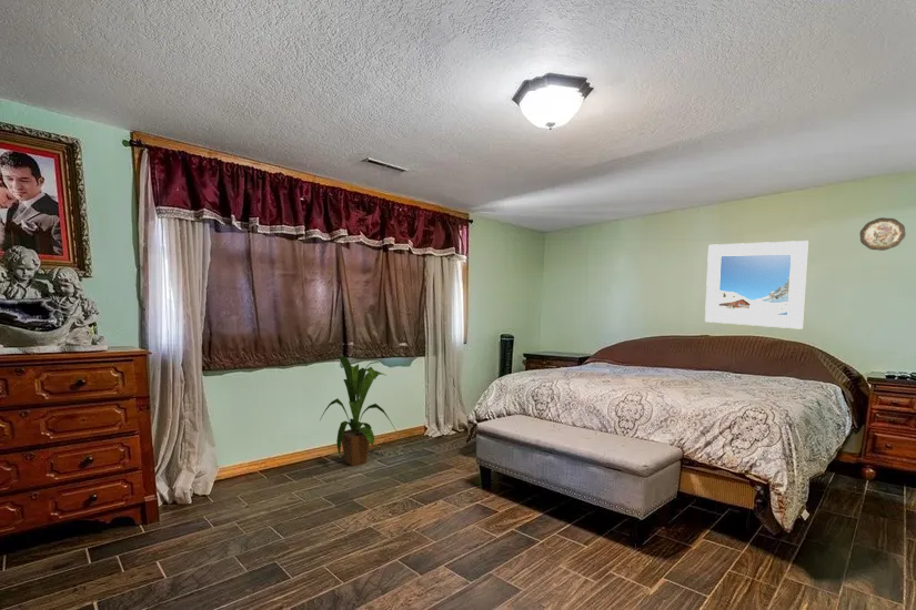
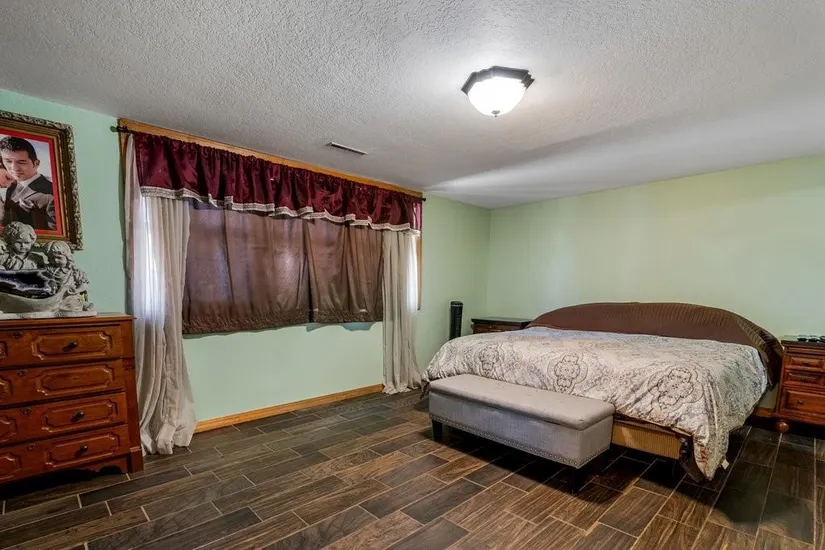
- decorative plate (882, 234)
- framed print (753, 284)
- house plant (362, 404)
